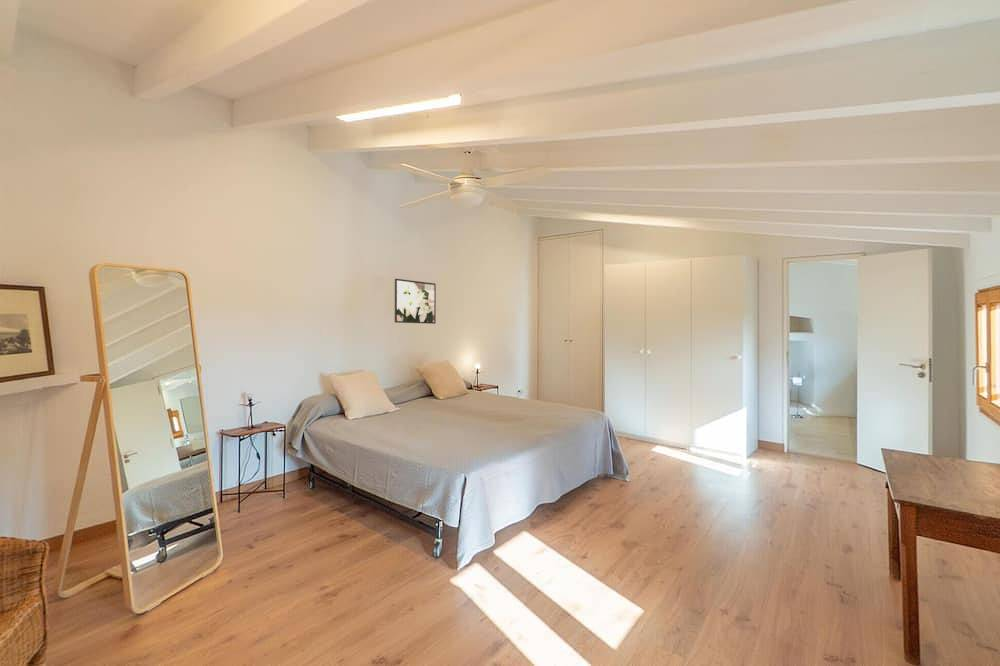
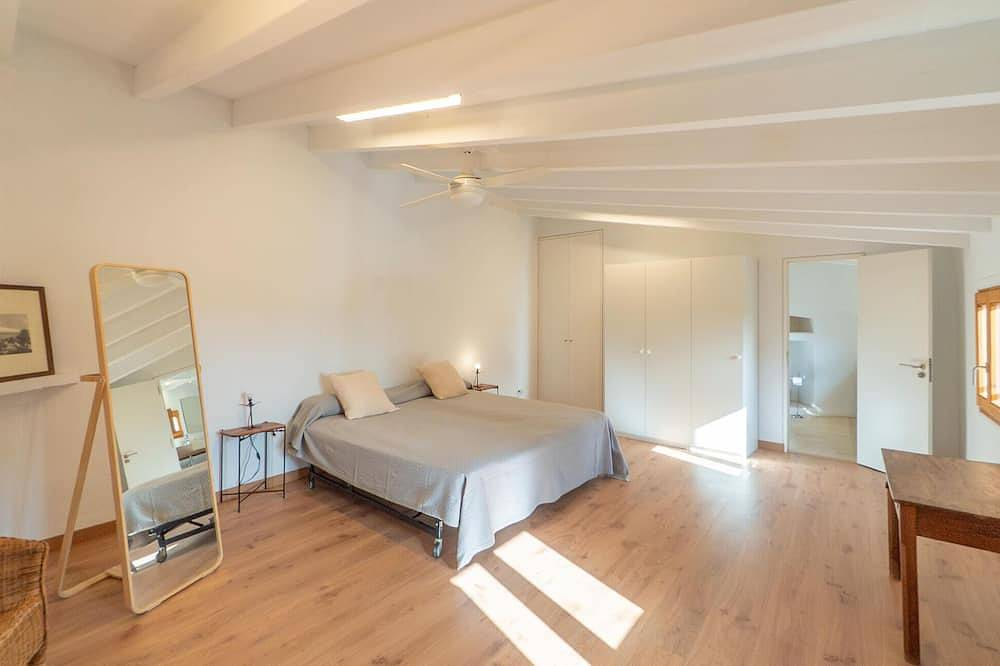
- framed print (416, 302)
